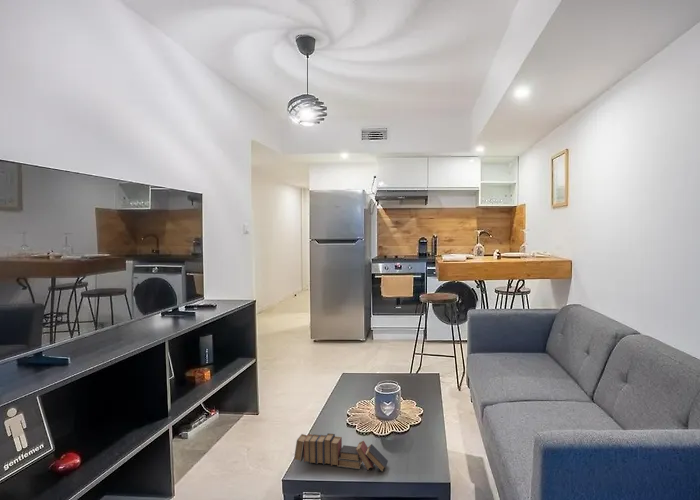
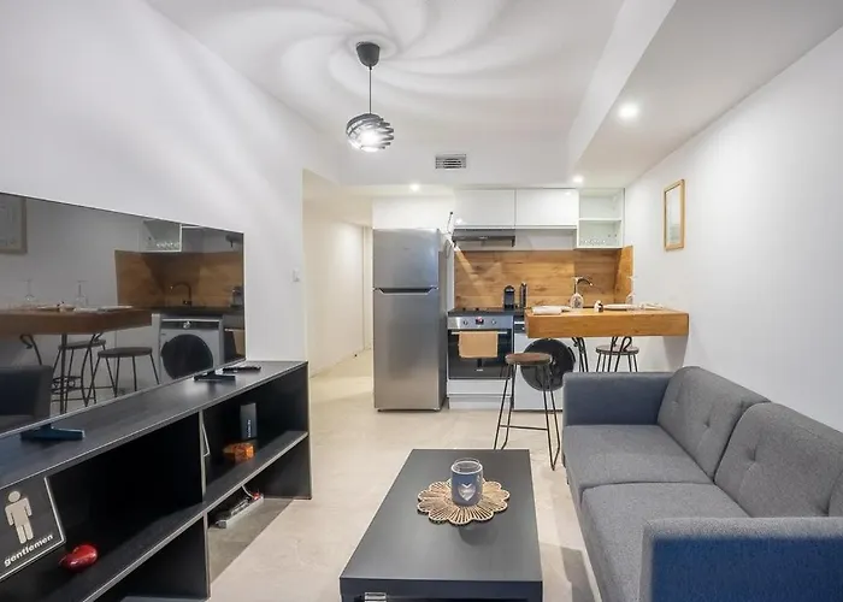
- book (340, 450)
